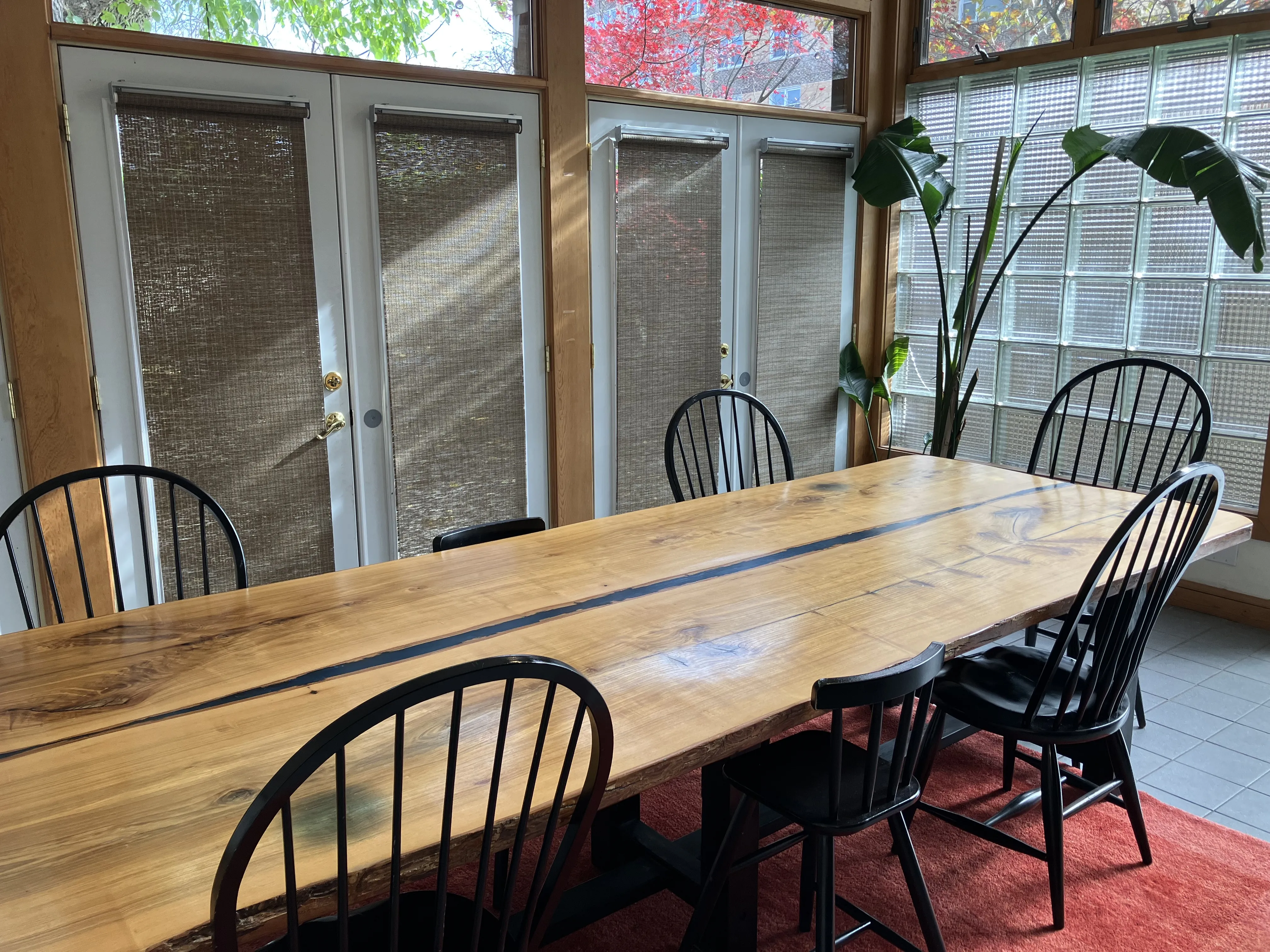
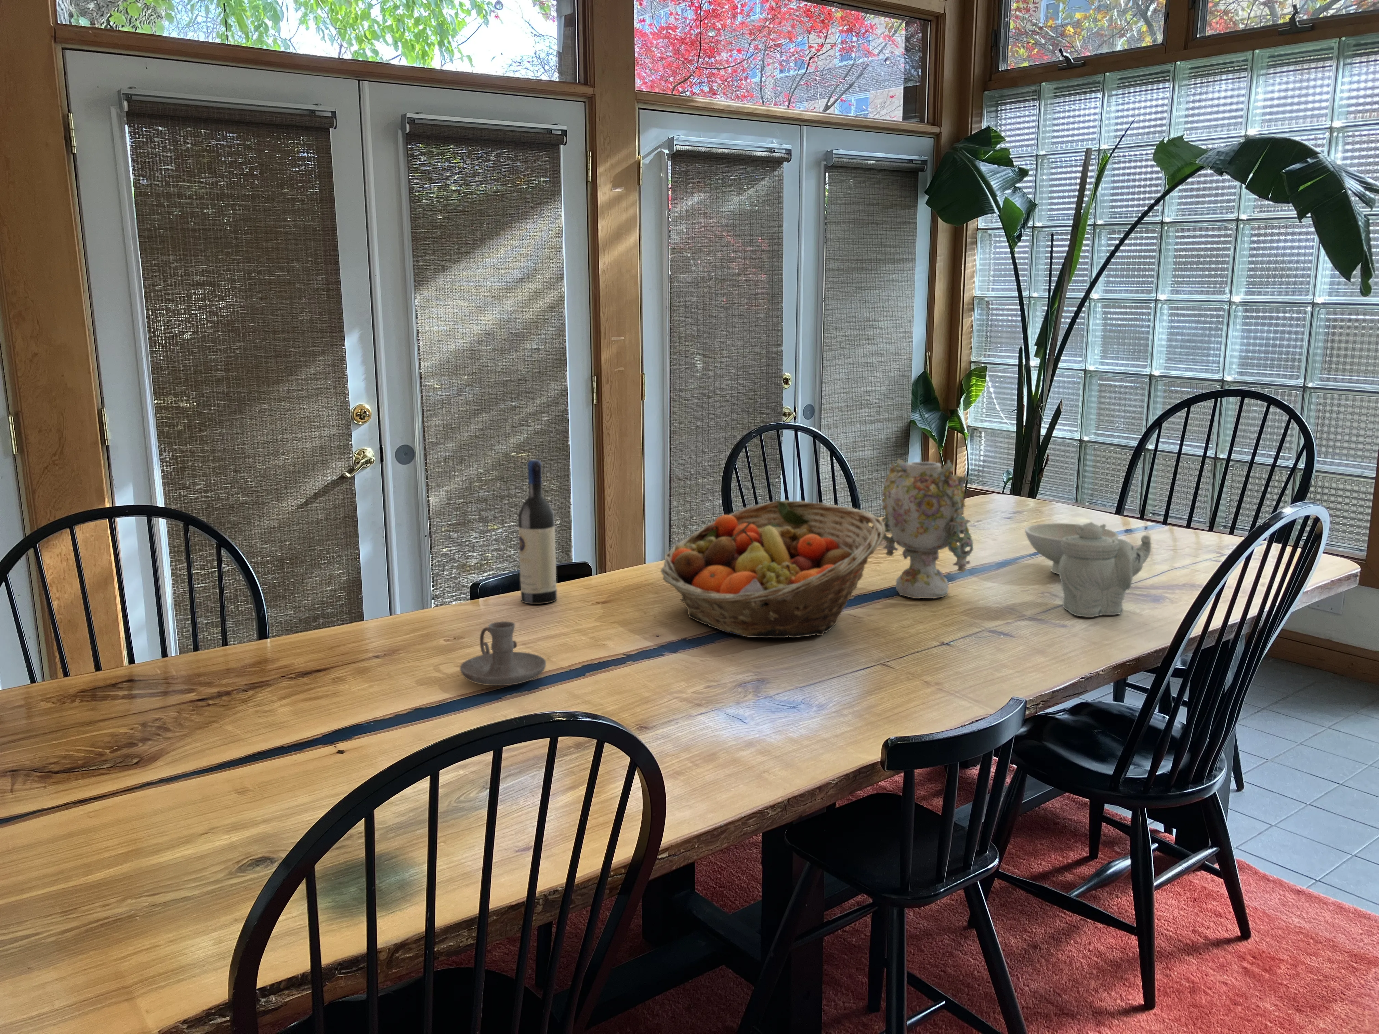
+ fruit basket (770, 565)
+ candle holder (499, 650)
+ vase (923, 525)
+ wine bottle (536, 531)
+ bowl (1064, 554)
+ teapot (1105, 566)
